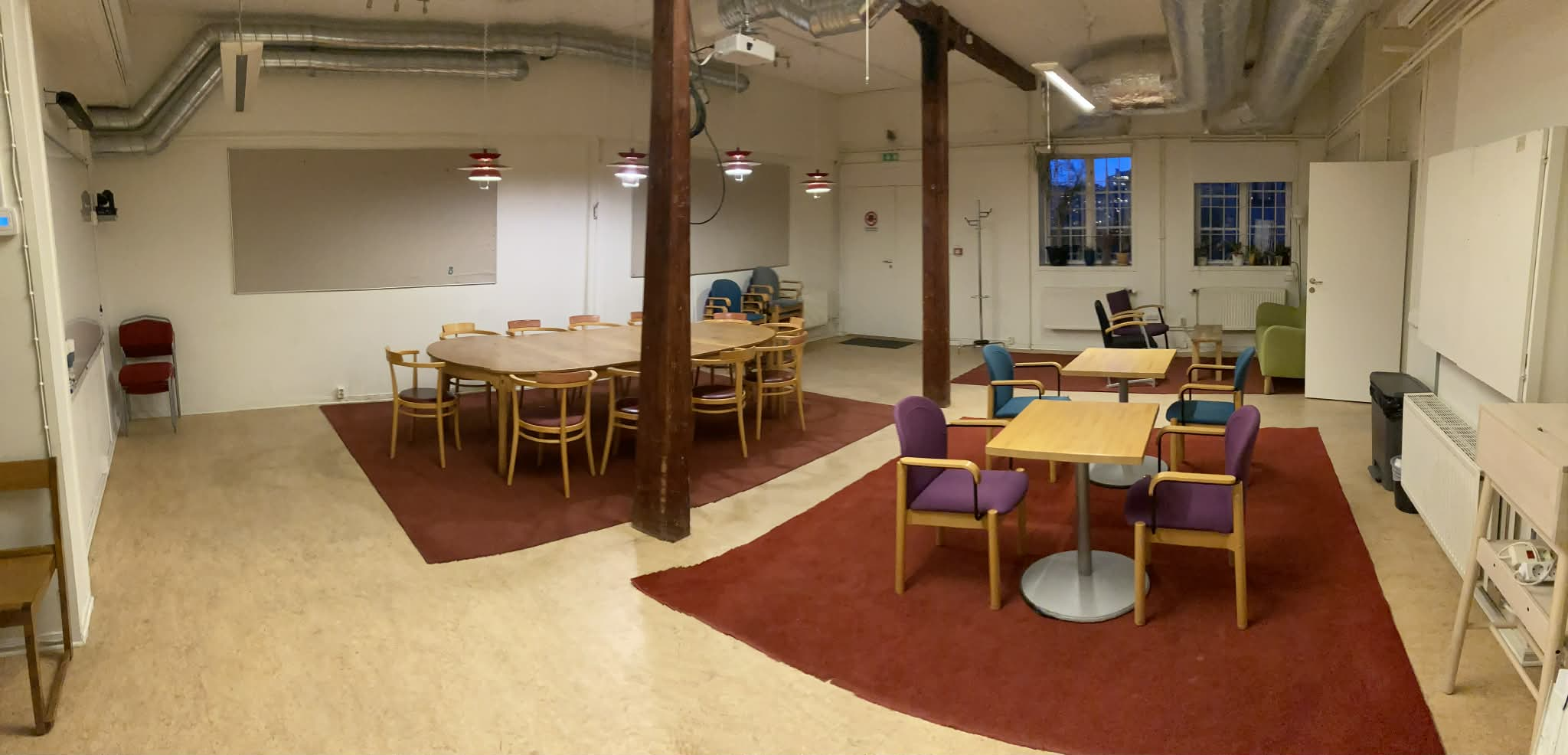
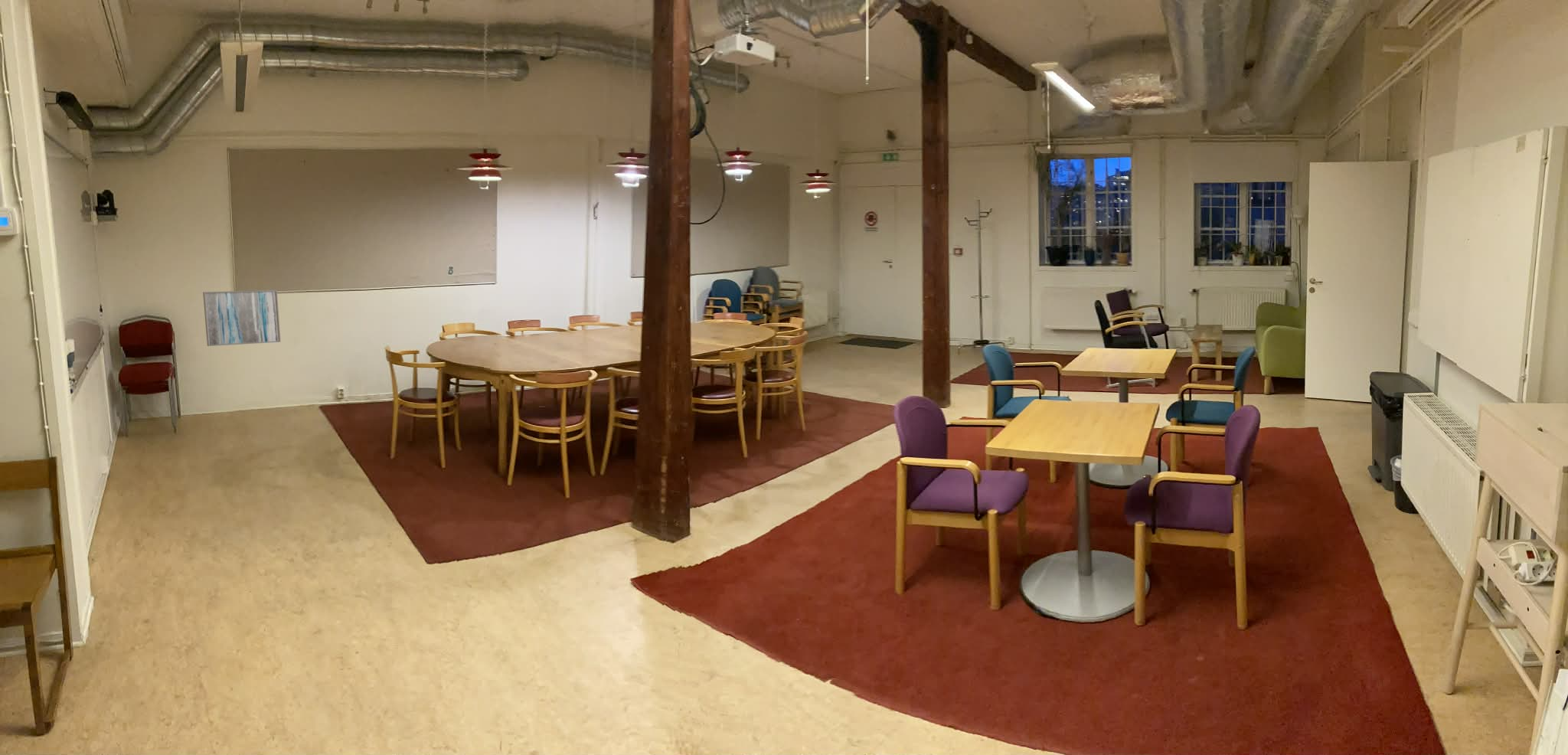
+ wall art (243, 317)
